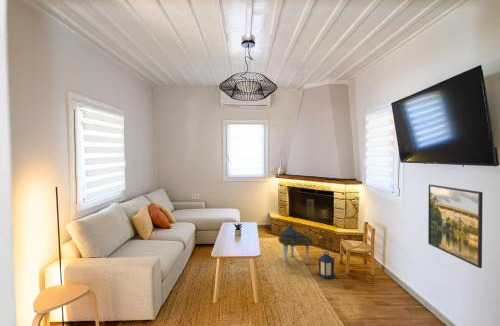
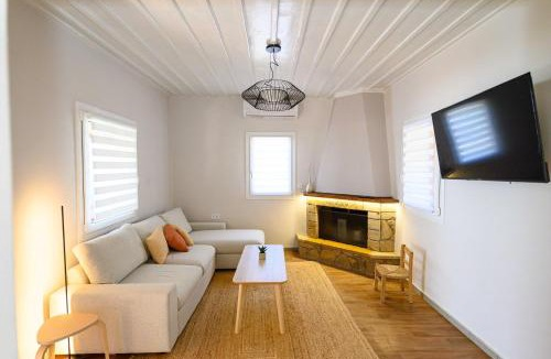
- stool (296, 243)
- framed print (452, 221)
- lantern (326, 263)
